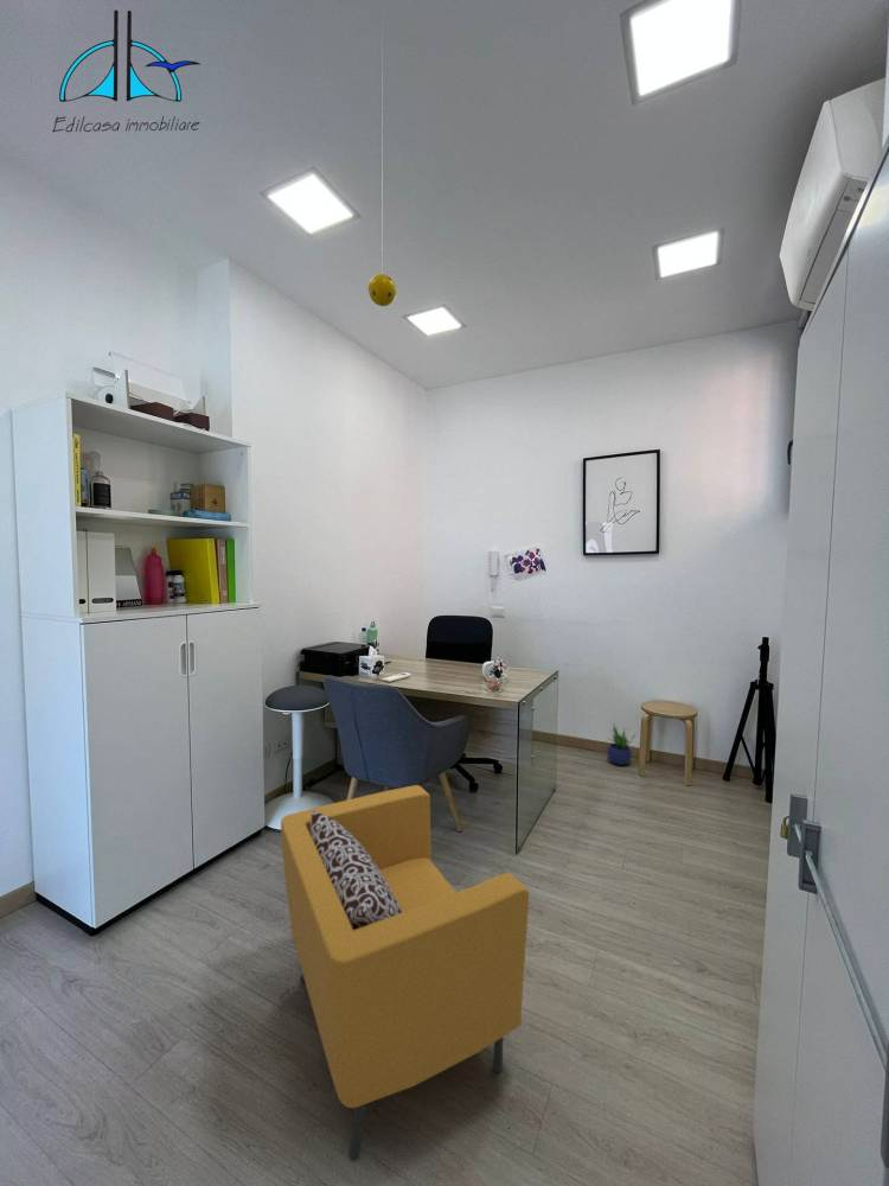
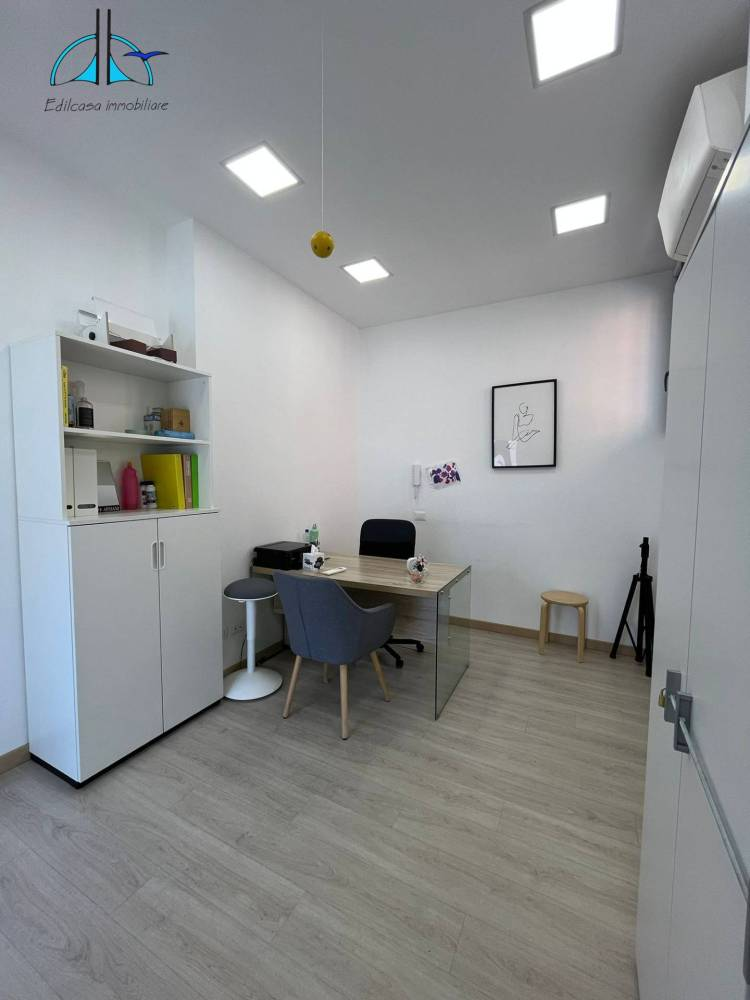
- armchair (390, 927)
- potted plant (621, 744)
